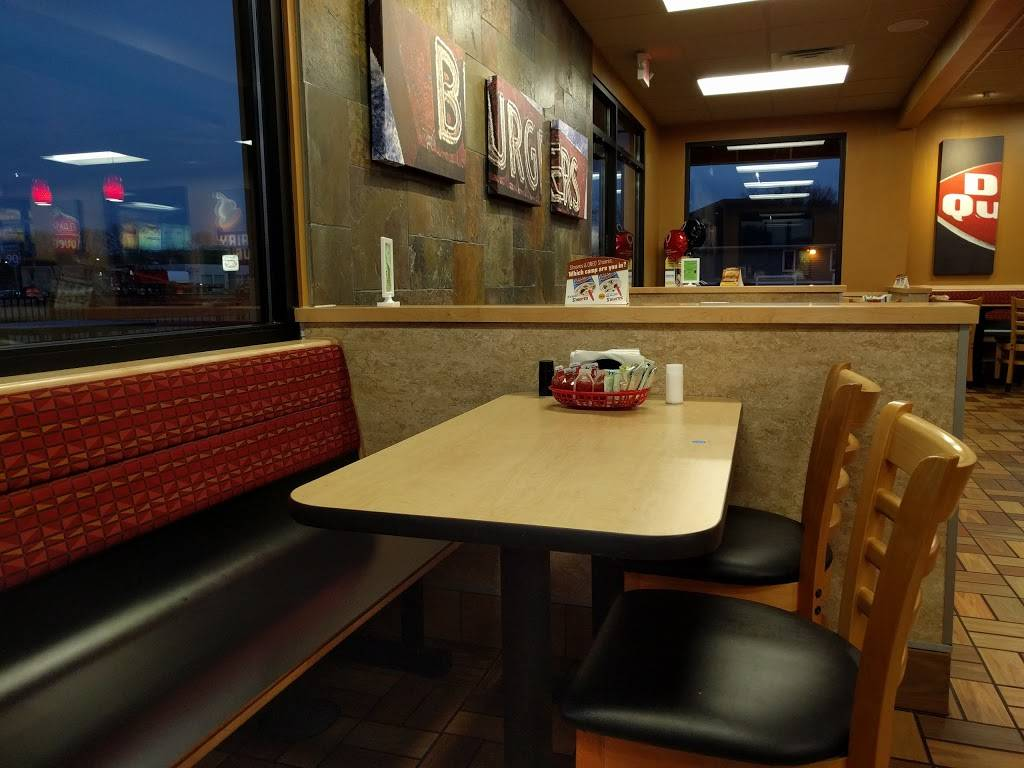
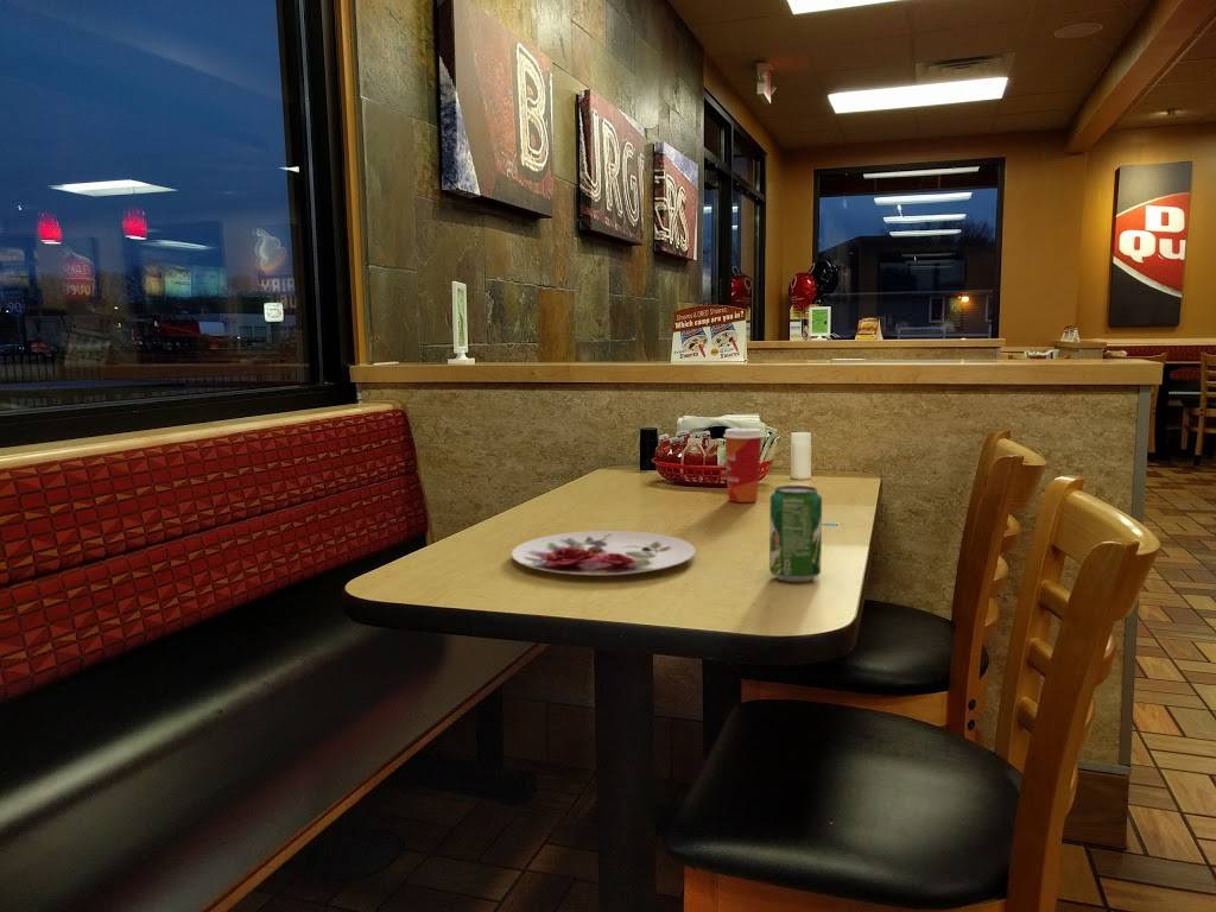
+ plate (603, 549)
+ paper cup (742, 464)
+ beverage can (794, 532)
